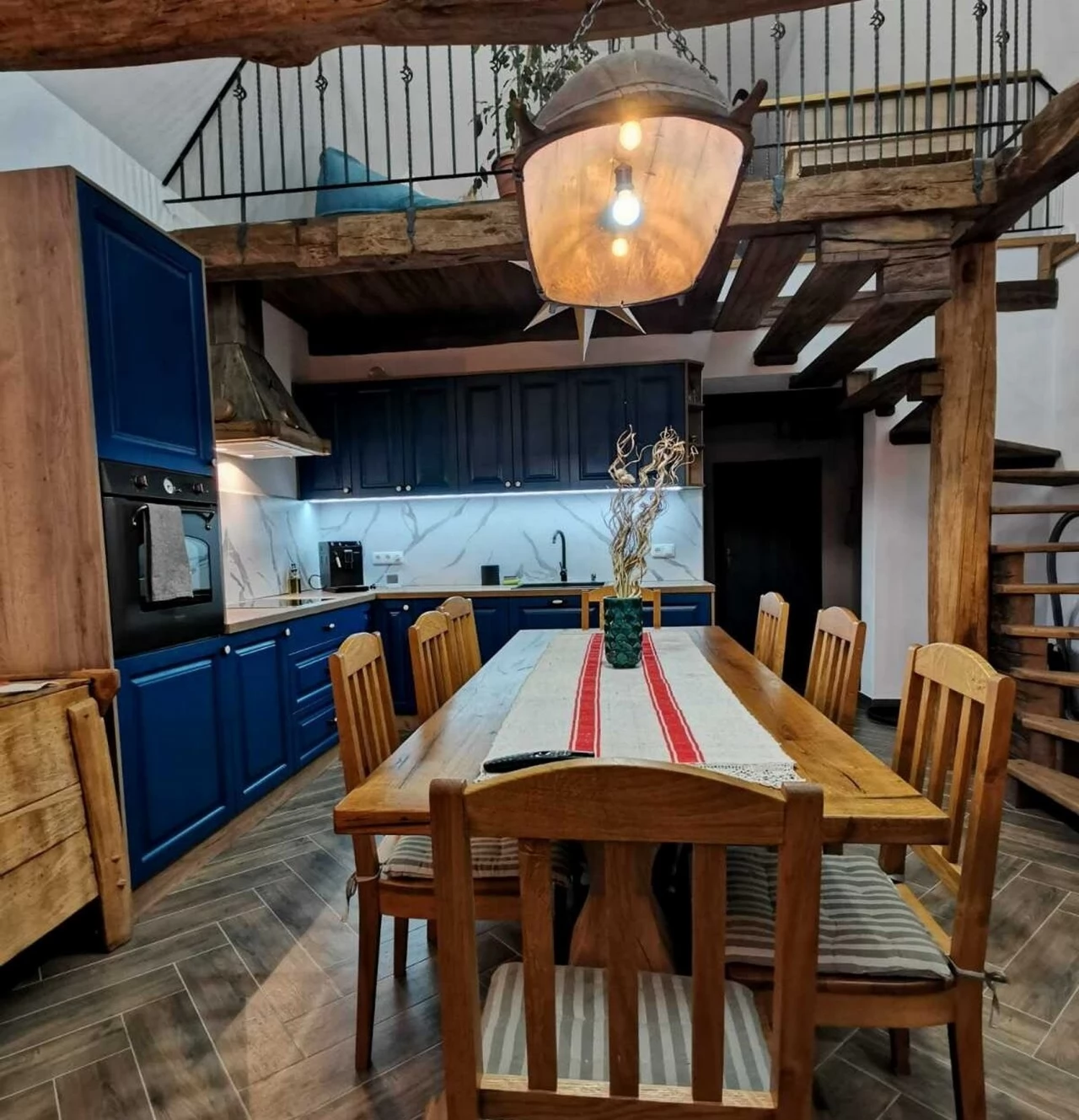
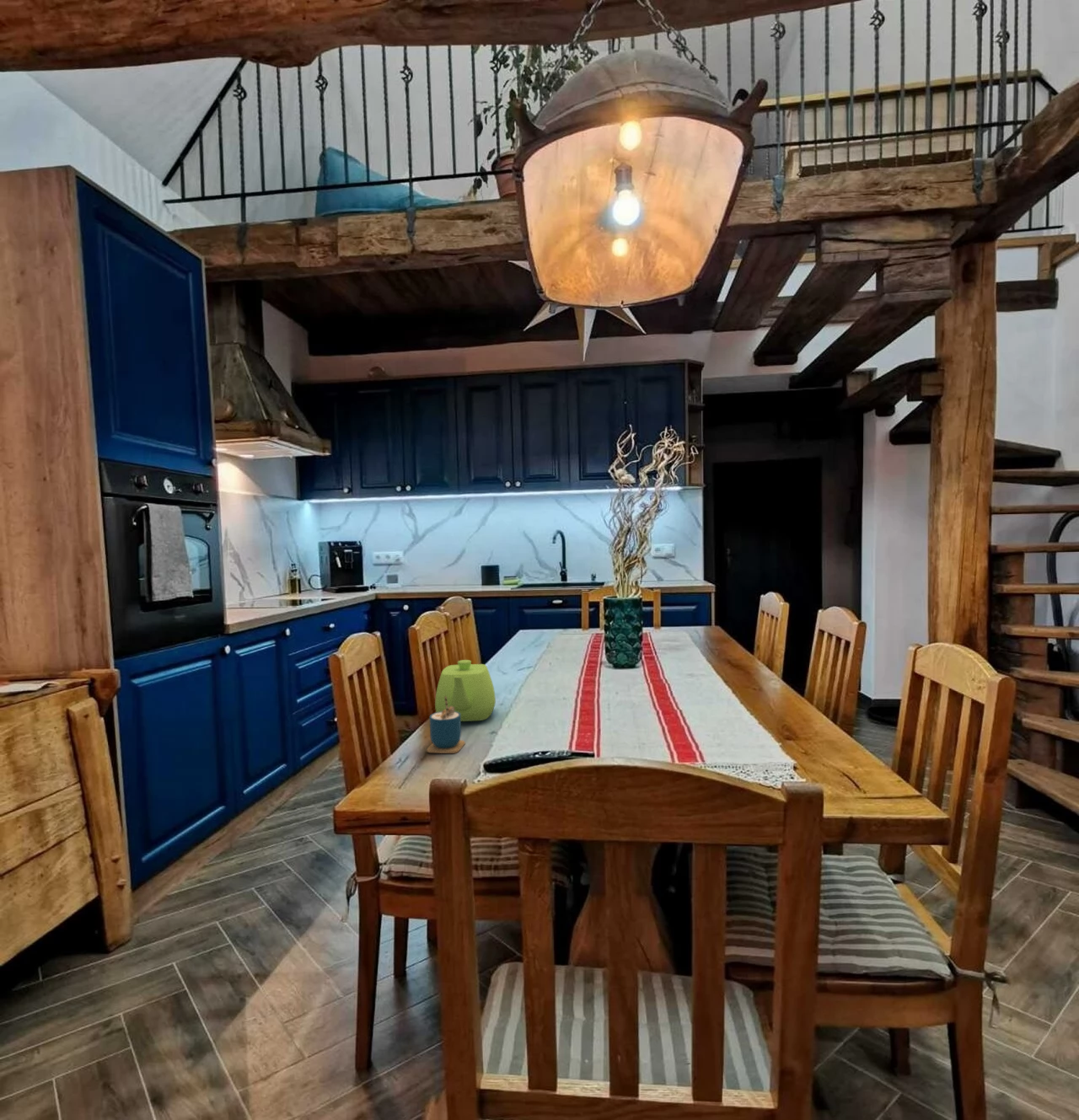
+ teapot (464, 691)
+ cup (445, 720)
